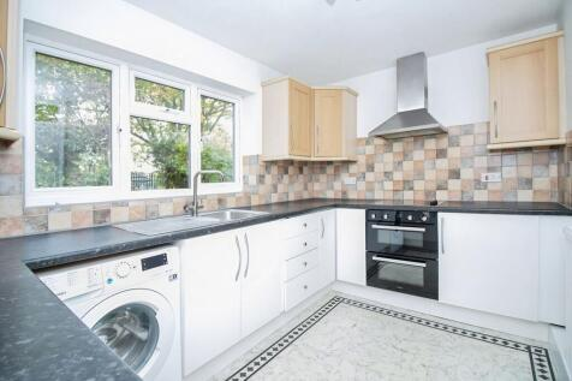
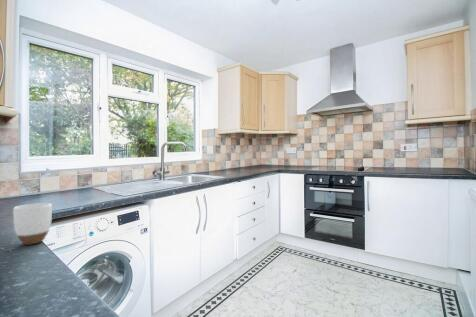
+ mug (31, 222)
